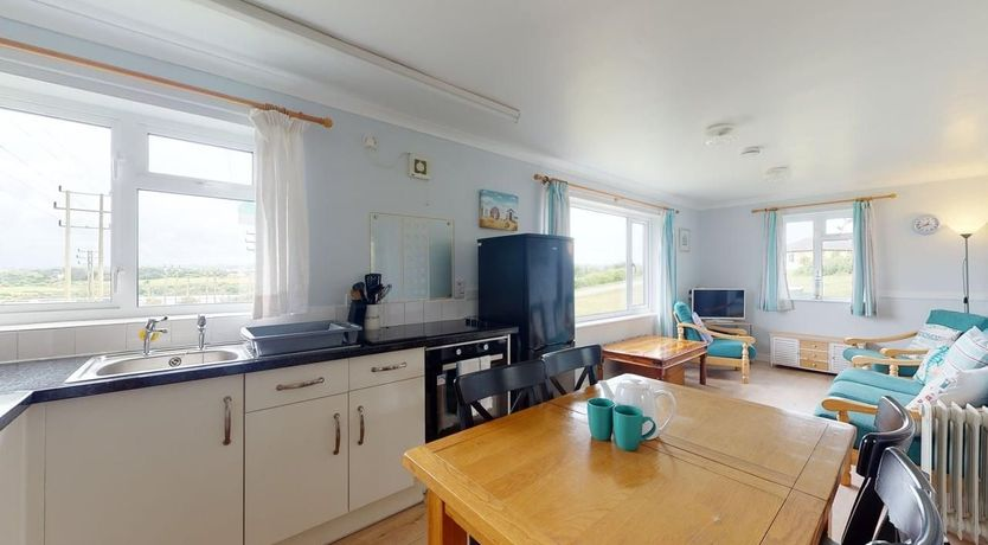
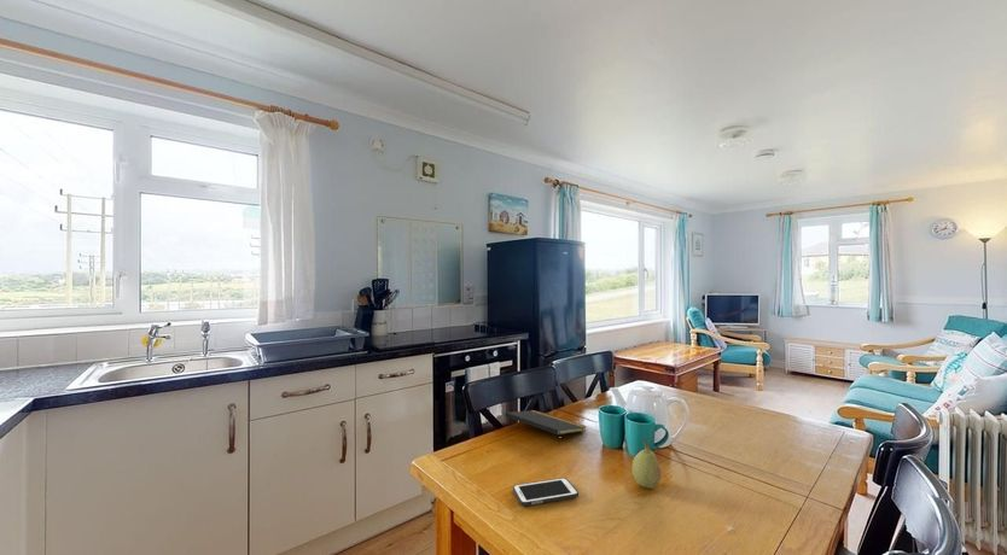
+ fruit (646, 461)
+ cell phone (545, 491)
+ notepad (545, 421)
